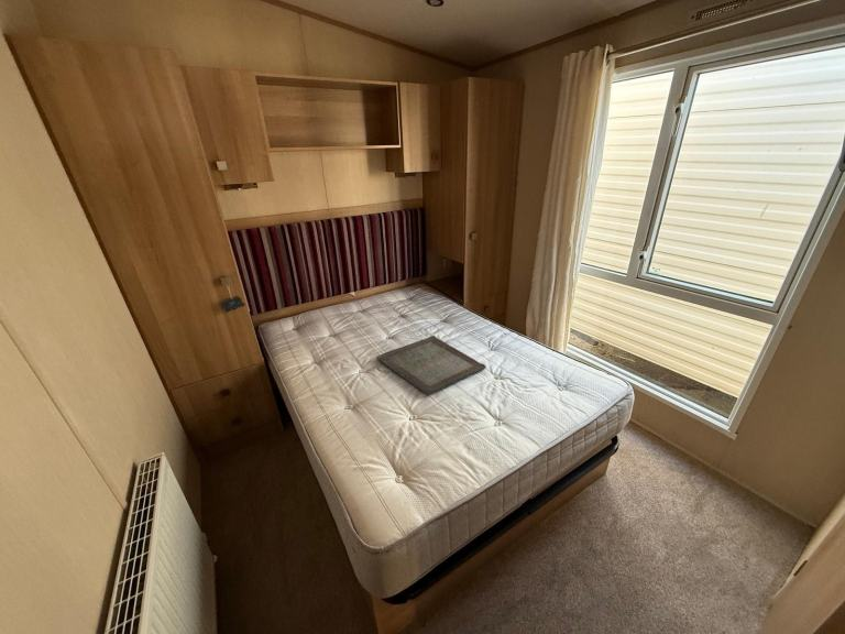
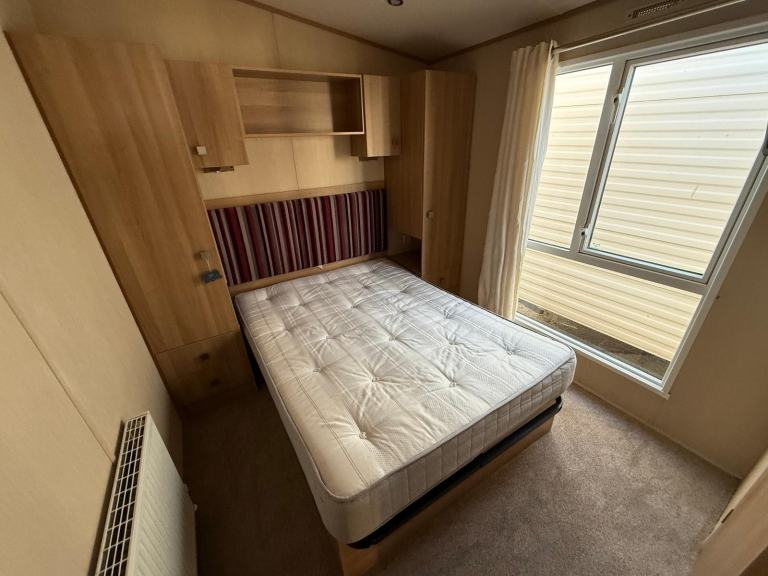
- serving tray (429, 361)
